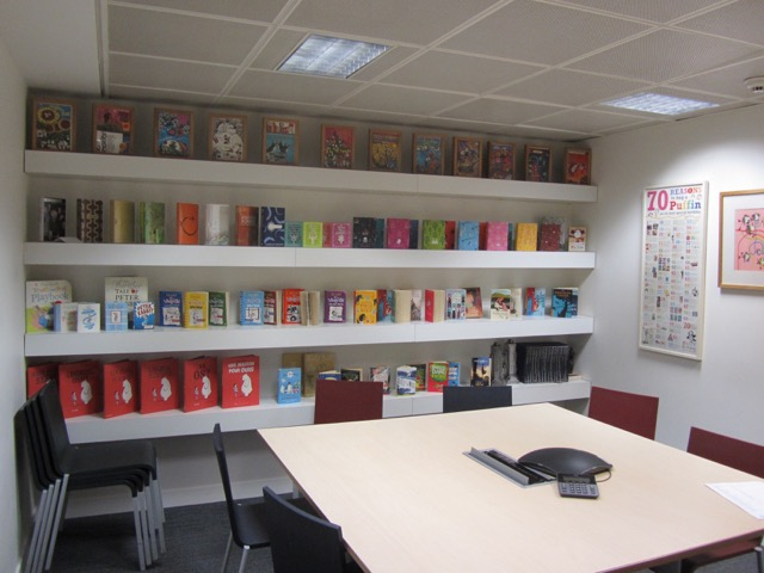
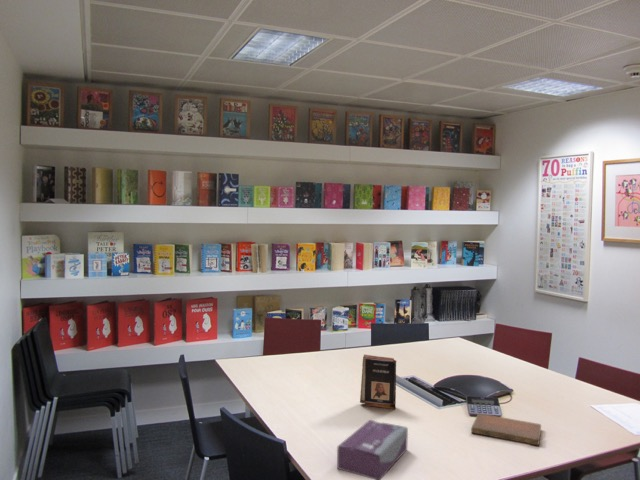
+ book (379, 381)
+ tissue box (373, 447)
+ notebook (506, 428)
